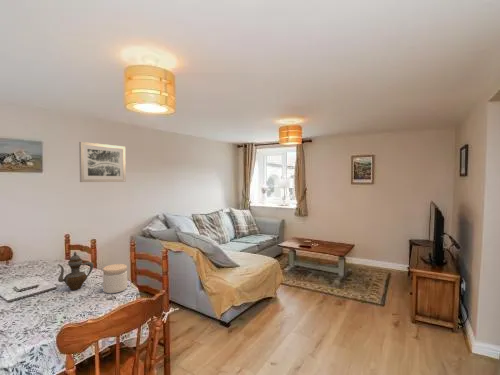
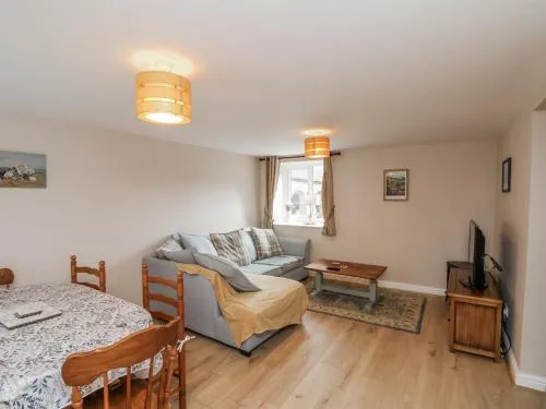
- jar (115, 278)
- teapot (76, 269)
- wall art (104, 163)
